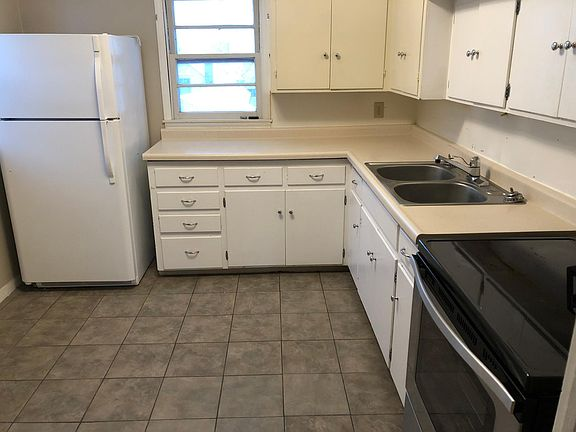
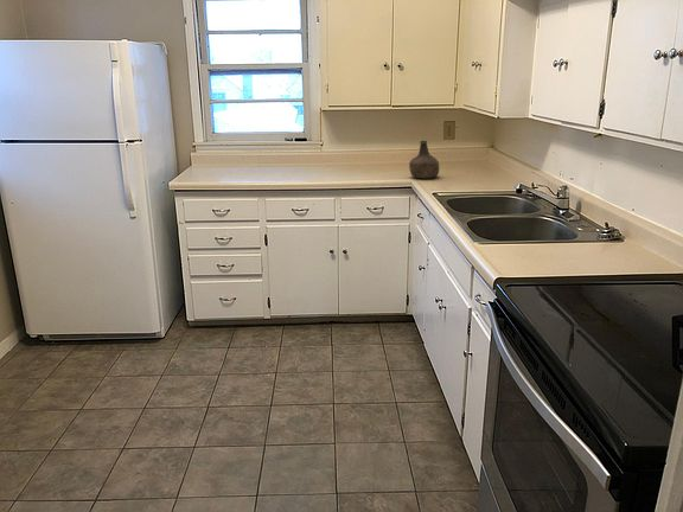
+ bottle (425, 159)
